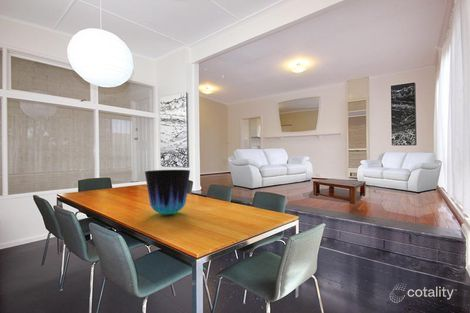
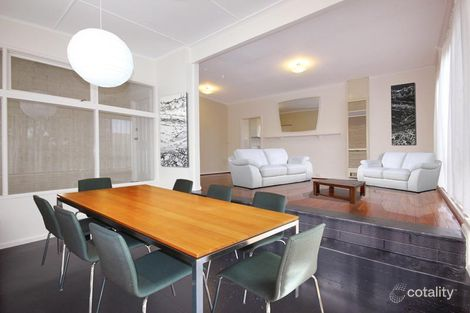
- vase (168, 192)
